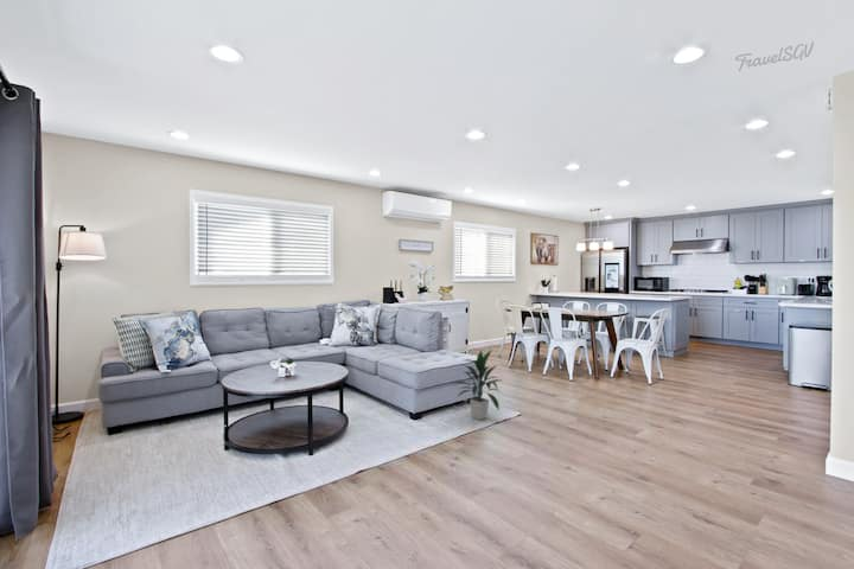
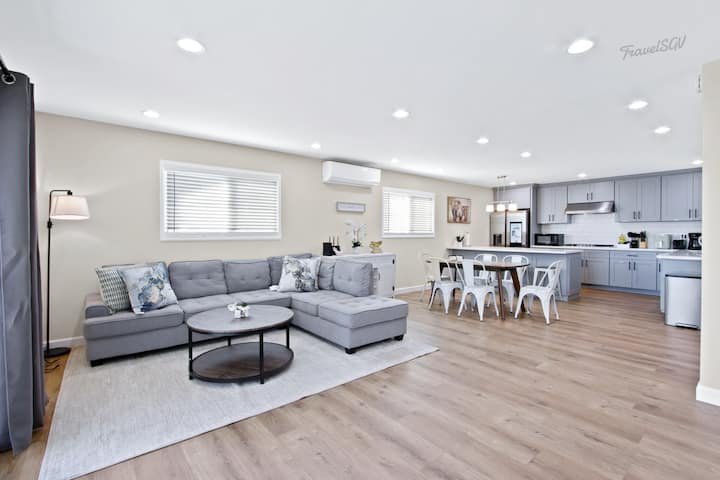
- indoor plant (479, 384)
